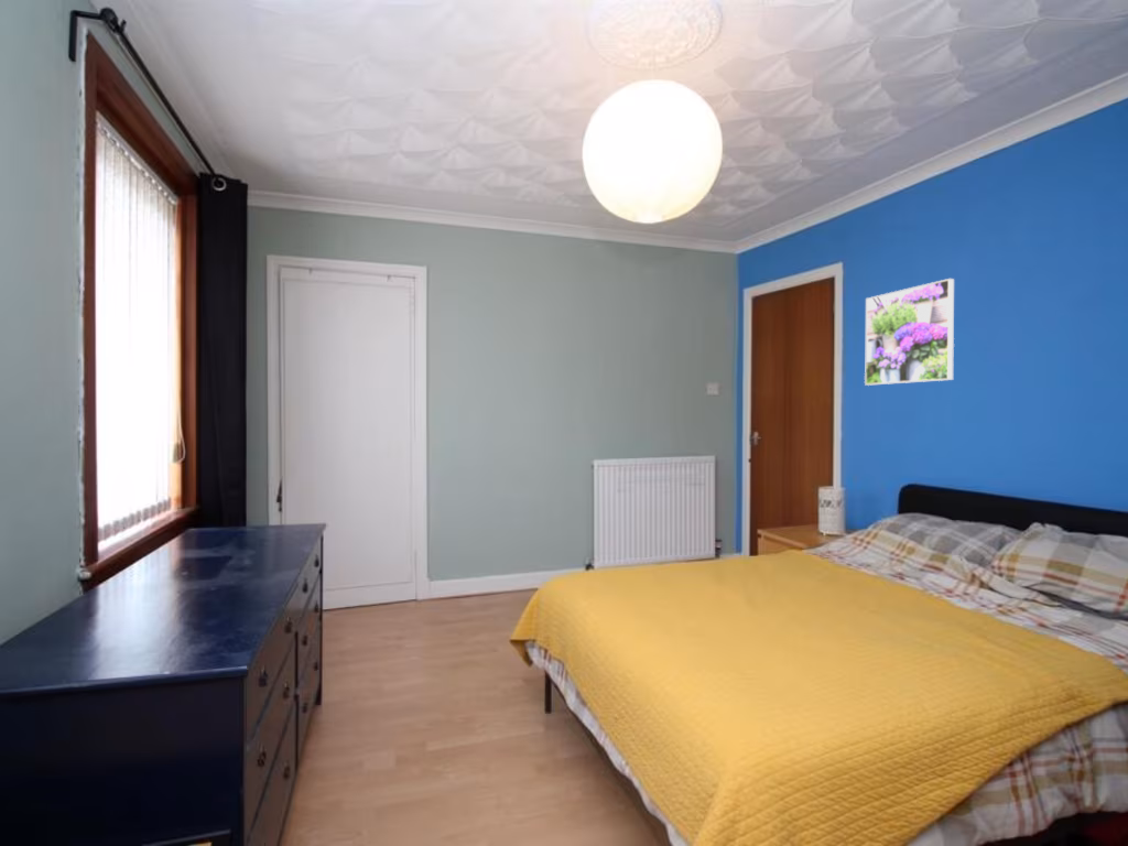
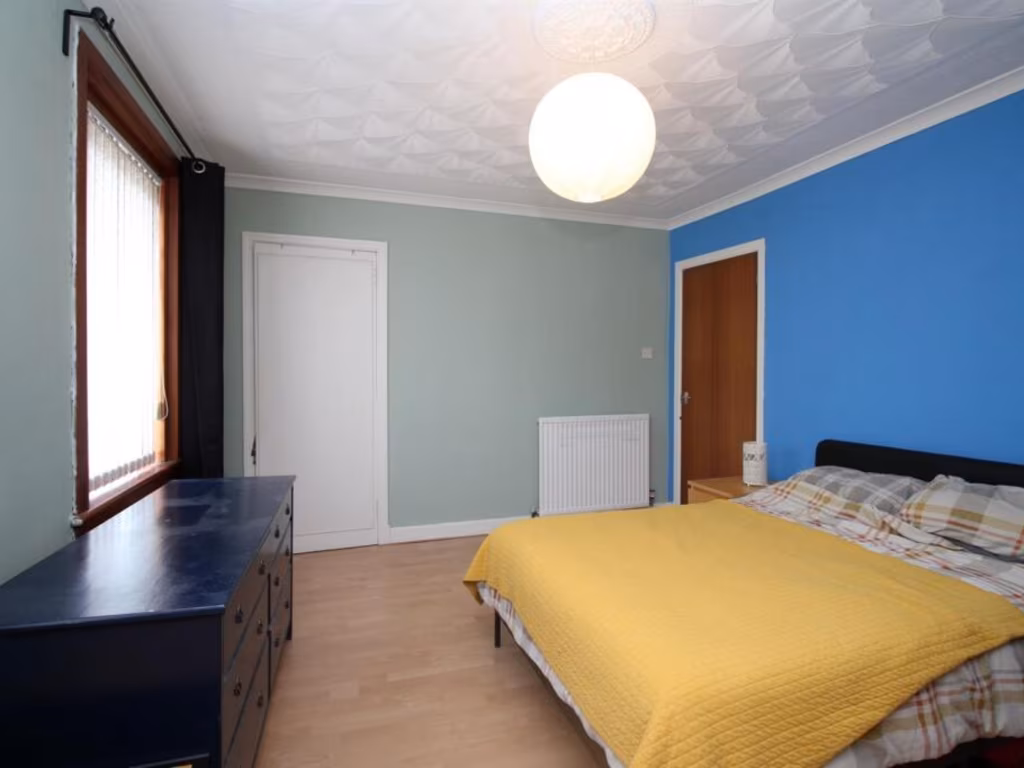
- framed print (905, 336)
